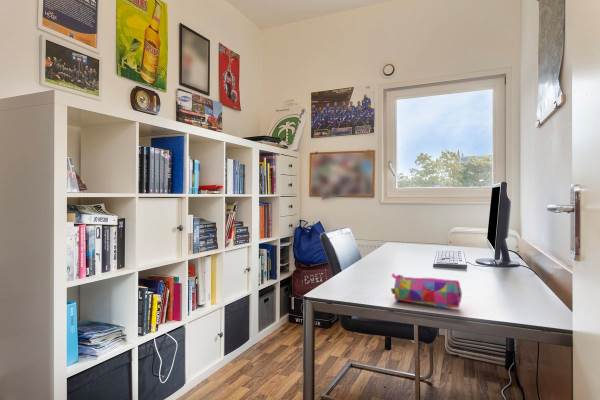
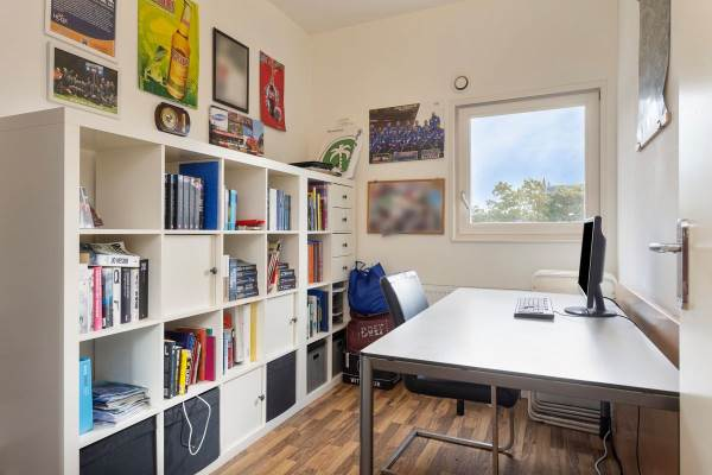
- pencil case (425, 290)
